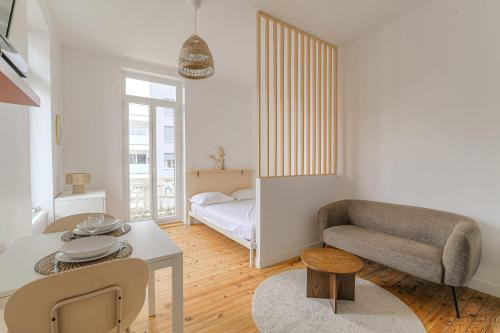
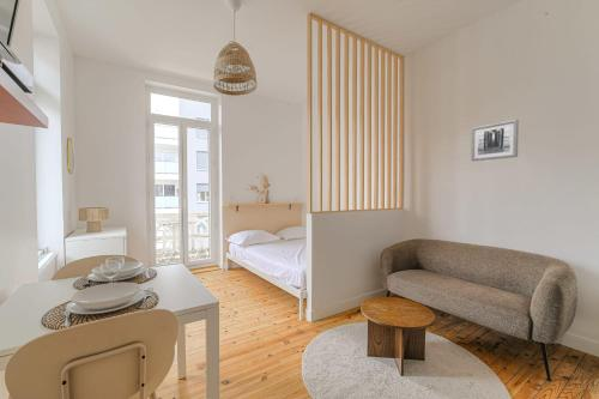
+ wall art (492, 141)
